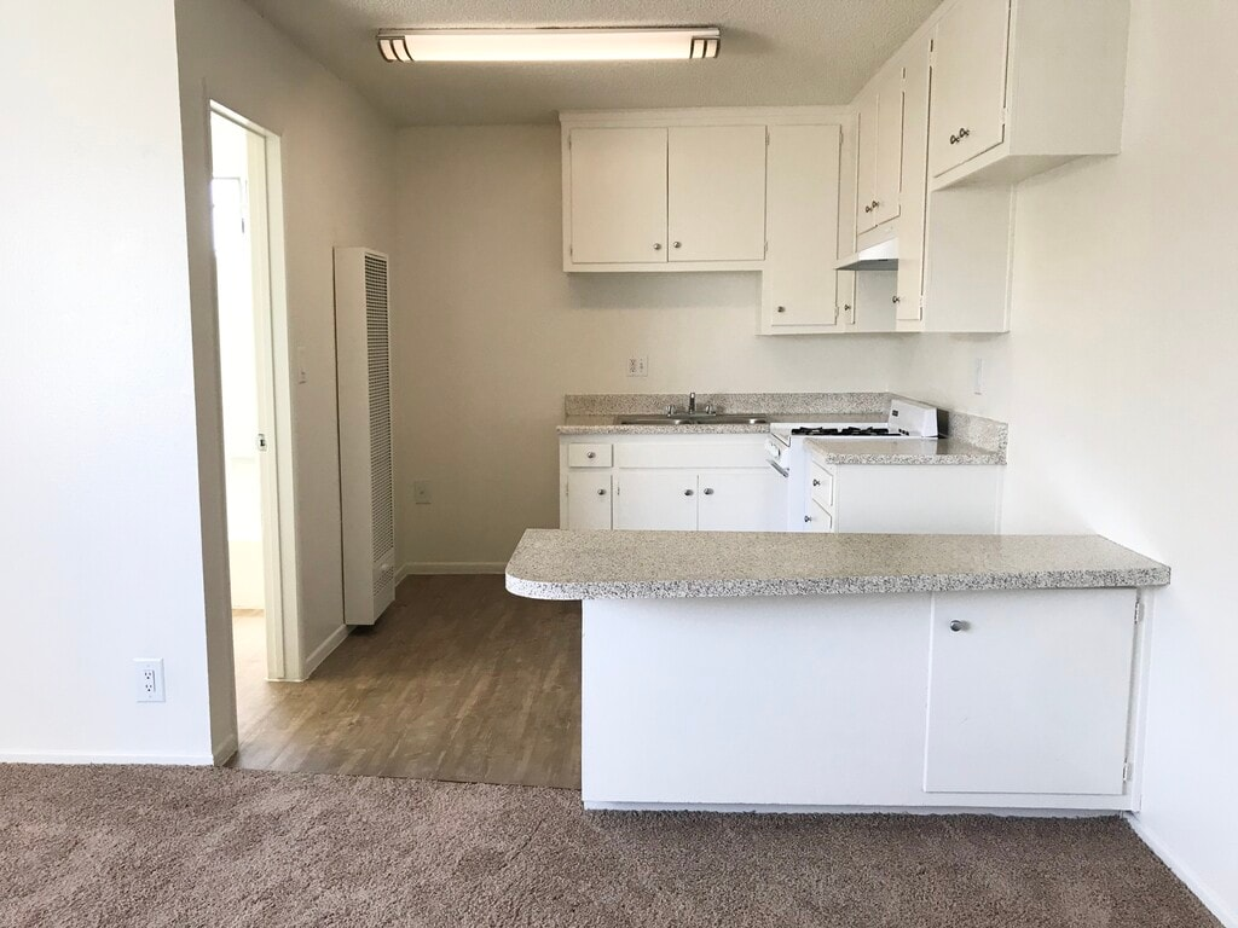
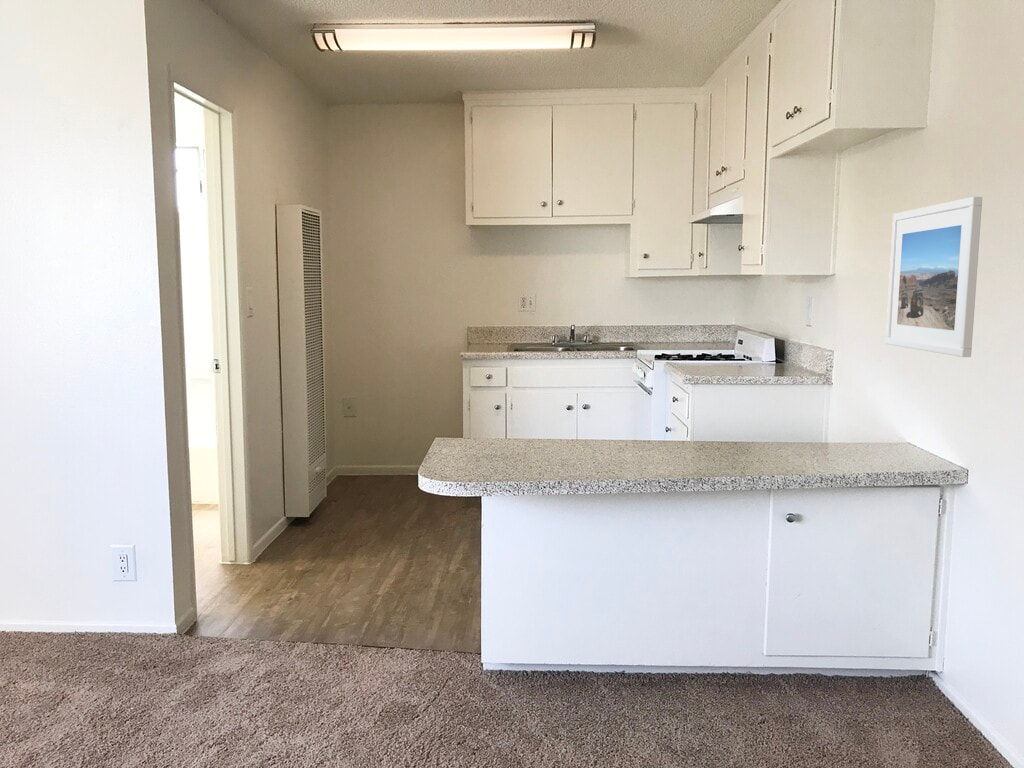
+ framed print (928, 278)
